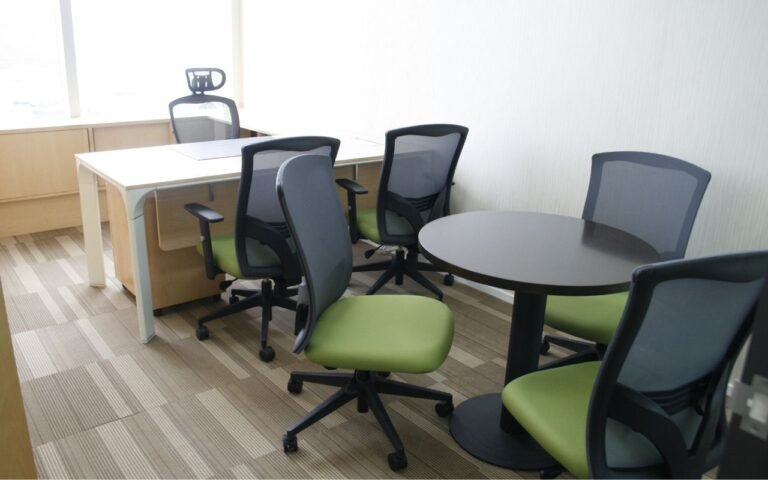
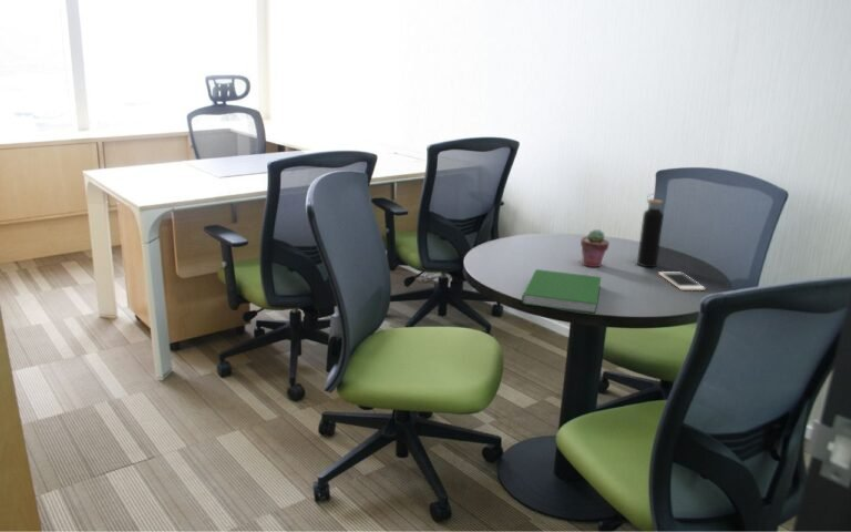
+ potted succulent (594, 247)
+ water bottle (650, 229)
+ cell phone (680, 280)
+ hardcover book (563, 289)
